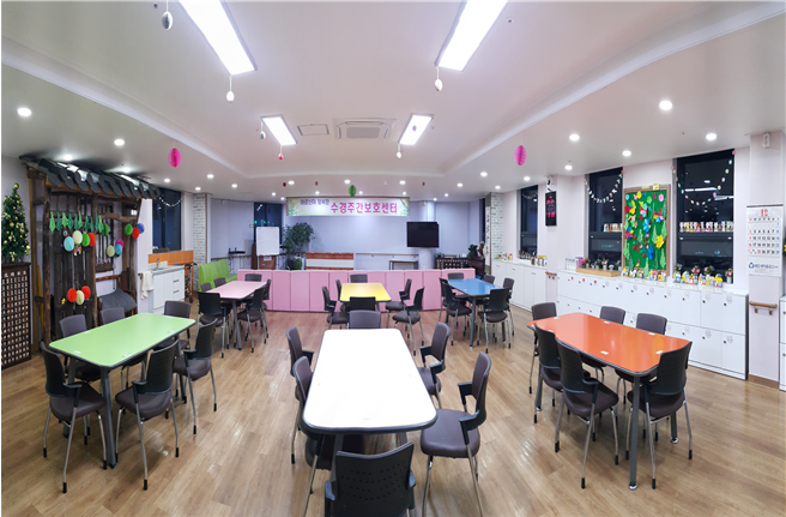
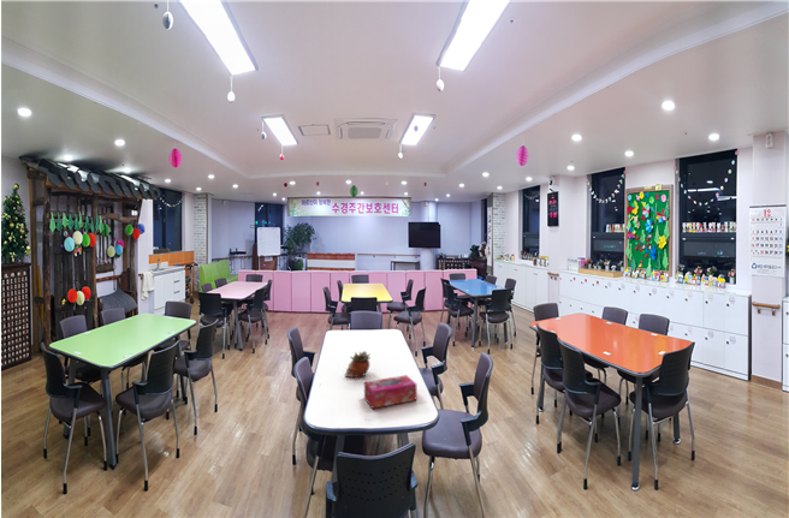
+ tissue box (390, 391)
+ succulent planter (357, 363)
